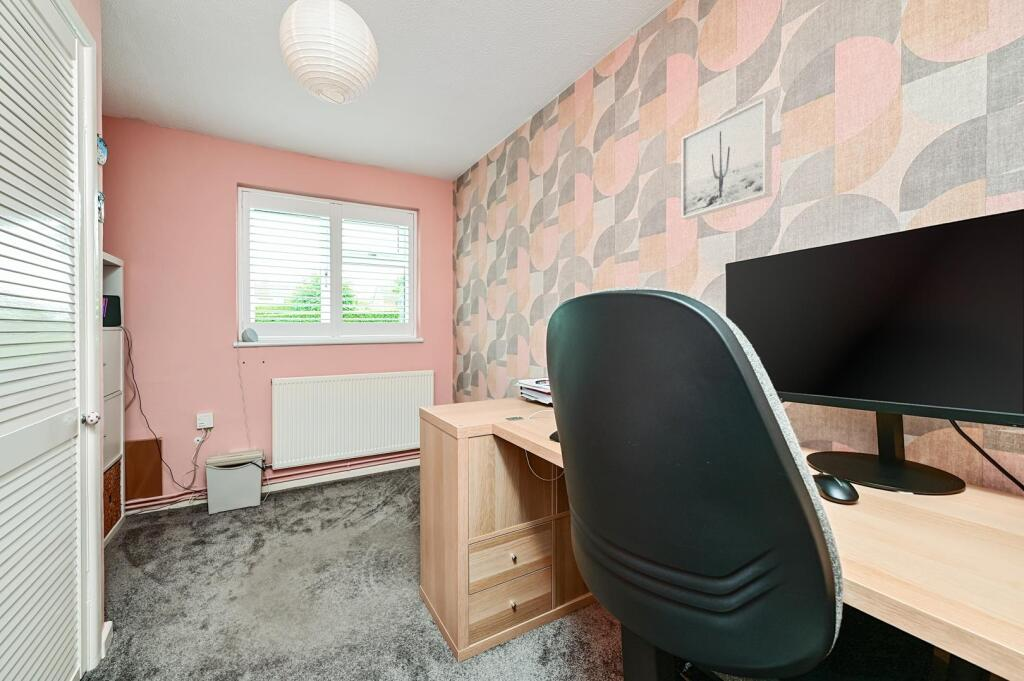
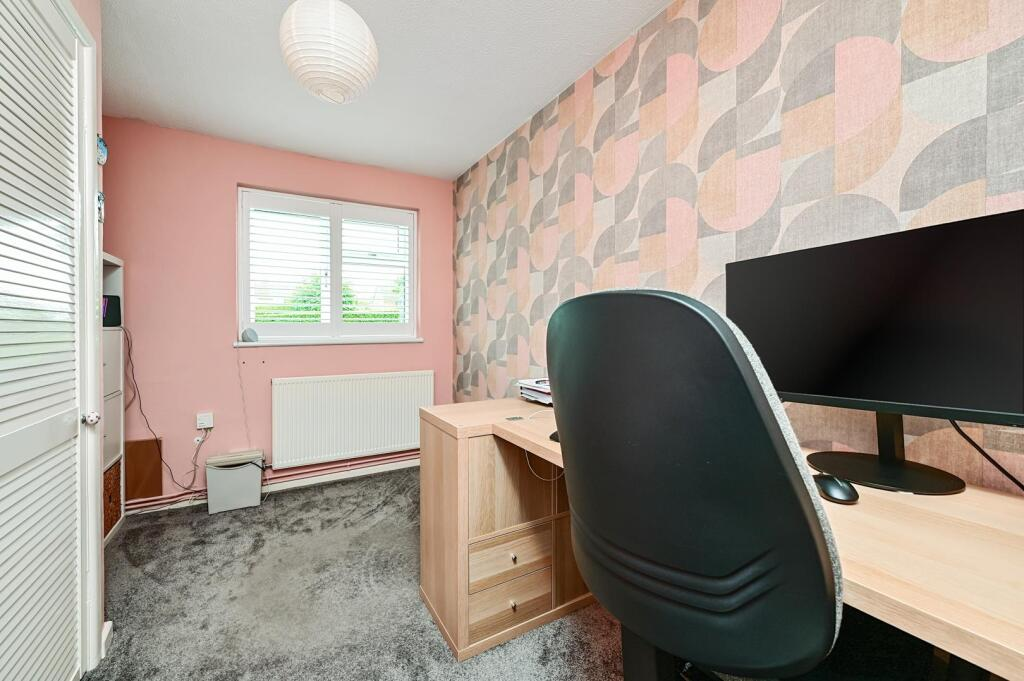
- wall art (722, 164)
